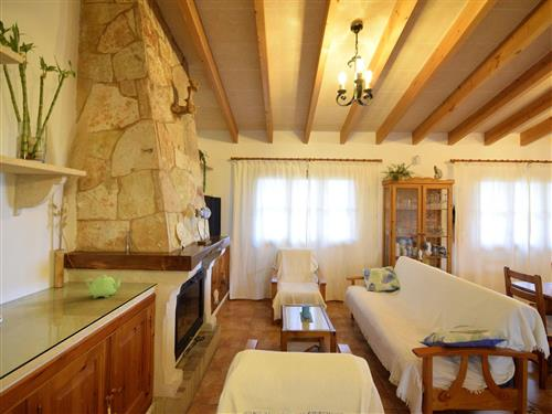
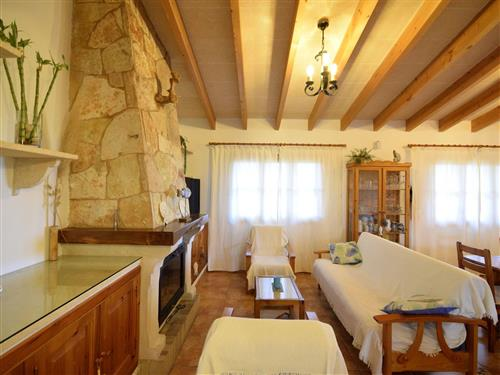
- teapot (104, 285)
